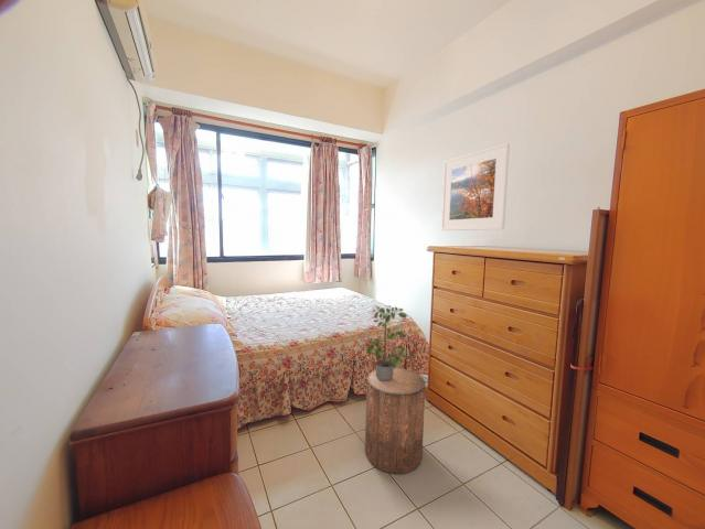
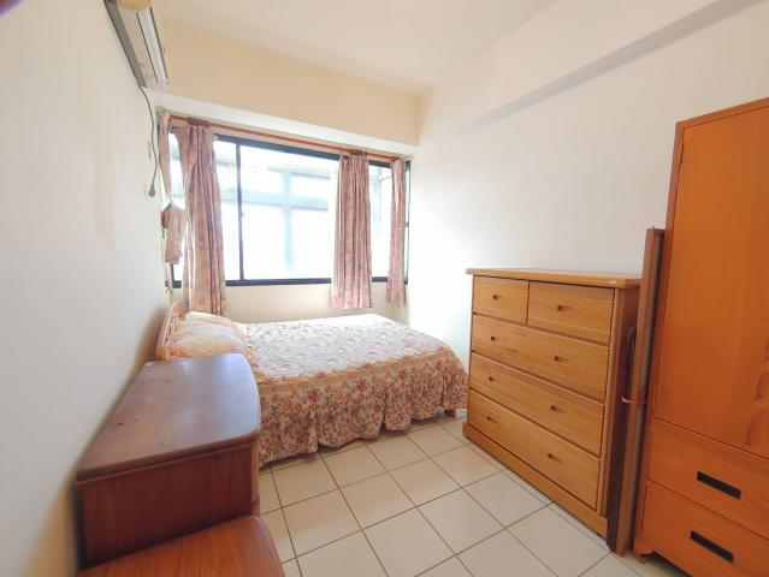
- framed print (471, 192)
- potted plant (391, 338)
- stool (394, 415)
